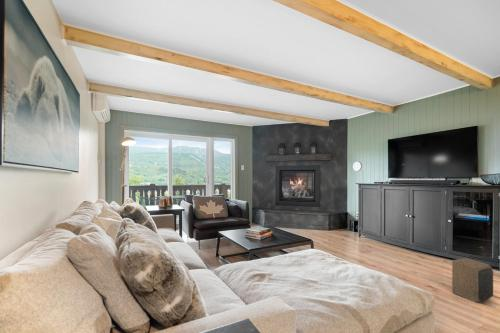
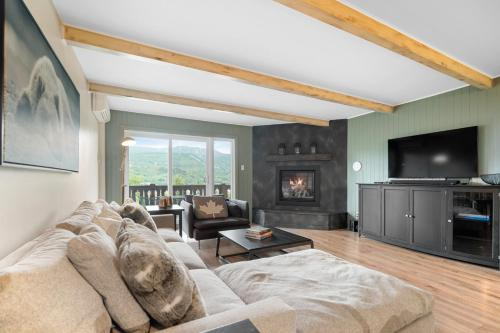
- speaker (472, 279)
